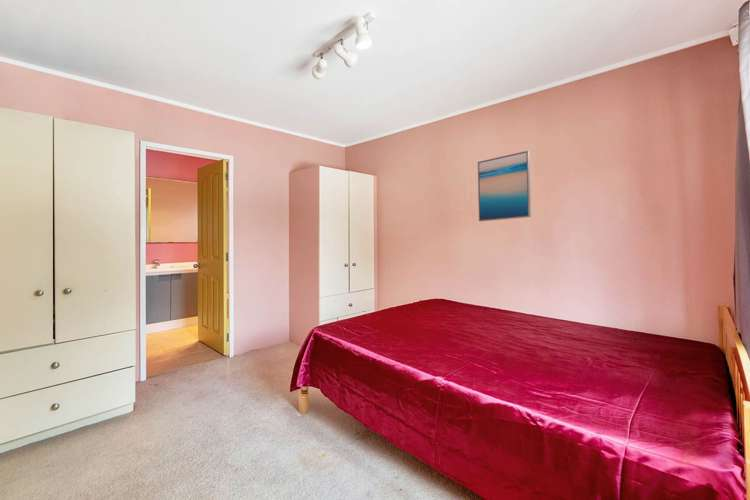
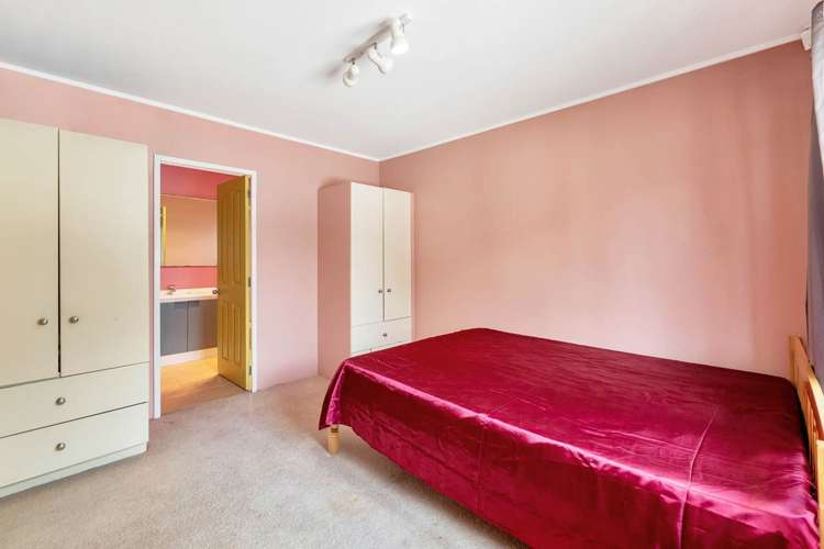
- wall art (502, 188)
